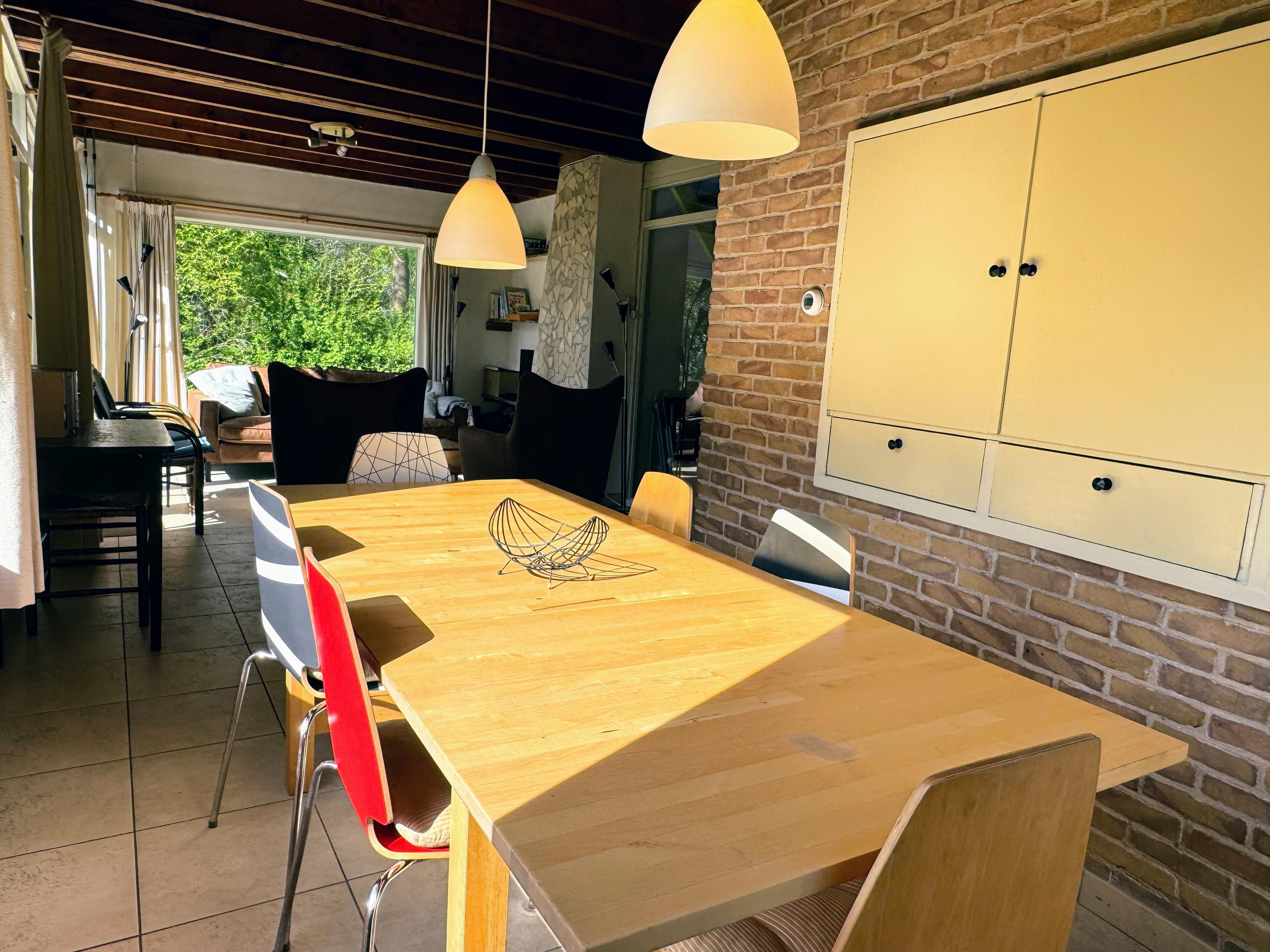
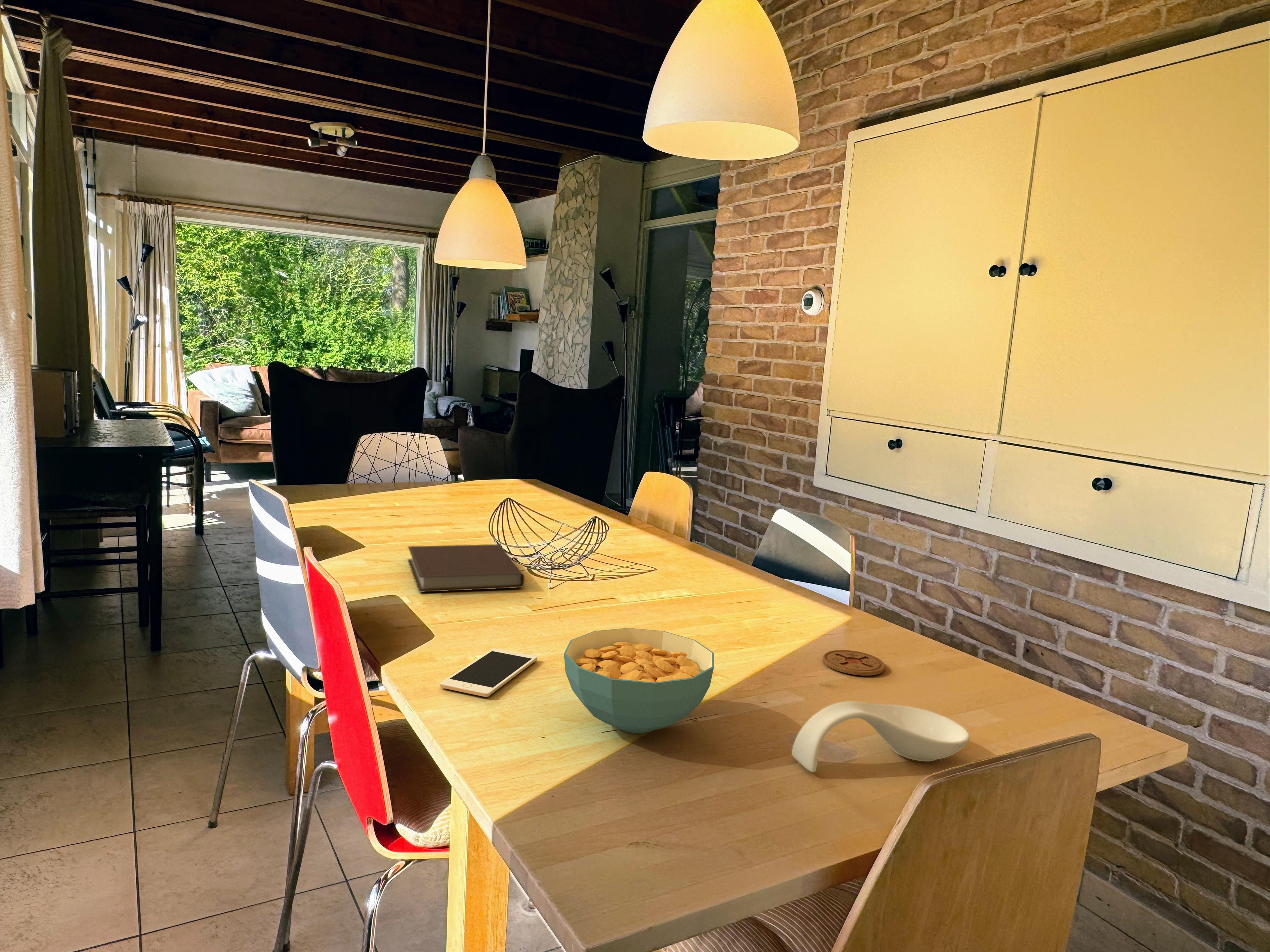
+ cereal bowl (638, 688)
+ spoon rest (883, 730)
+ coaster (854, 662)
+ notebook (463, 566)
+ cell phone (491, 671)
